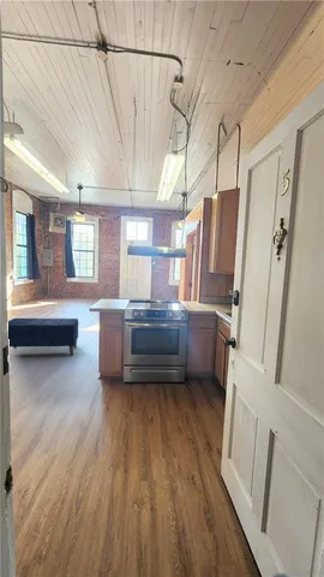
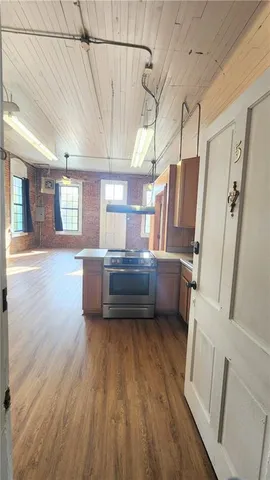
- bench (42, 337)
